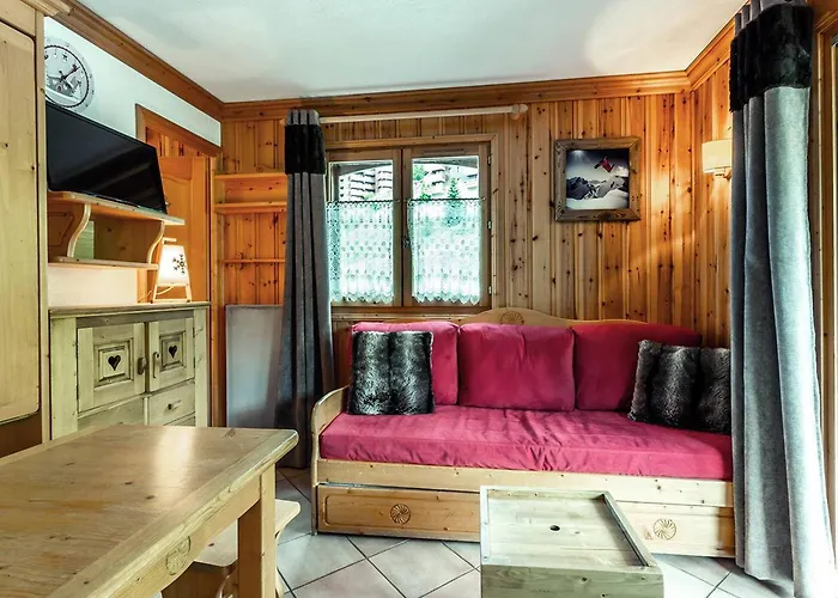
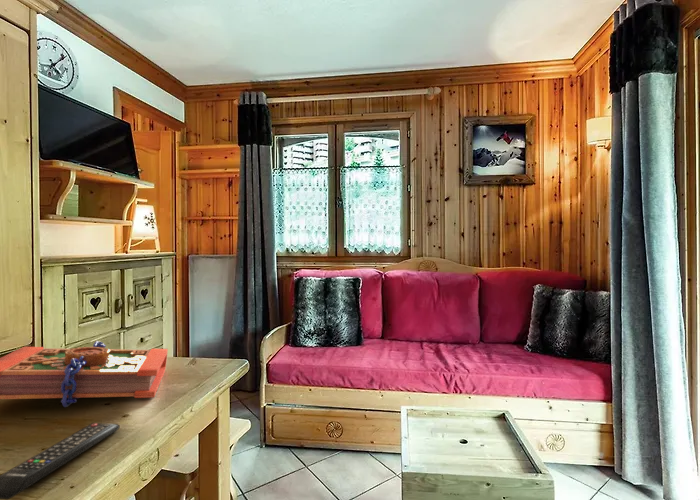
+ remote control (64, 452)
+ book (86, 369)
